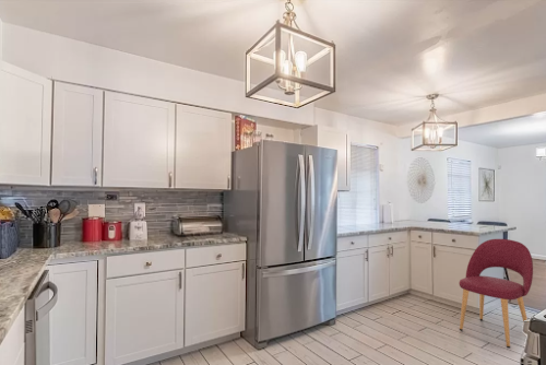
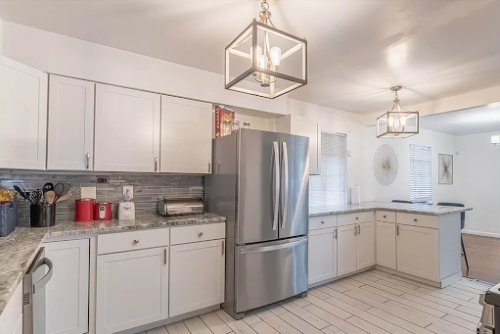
- dining chair (494, 286)
